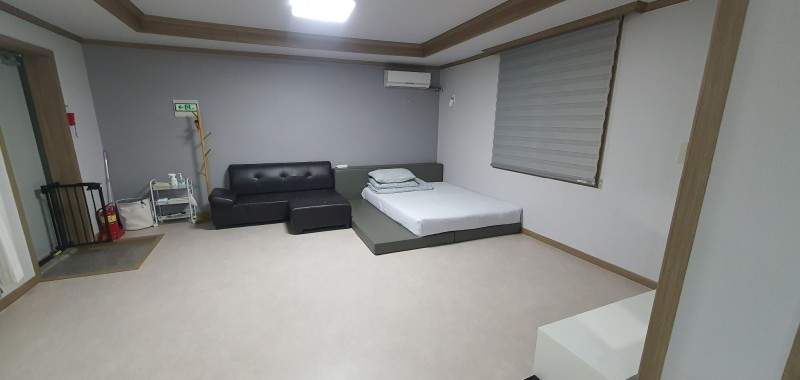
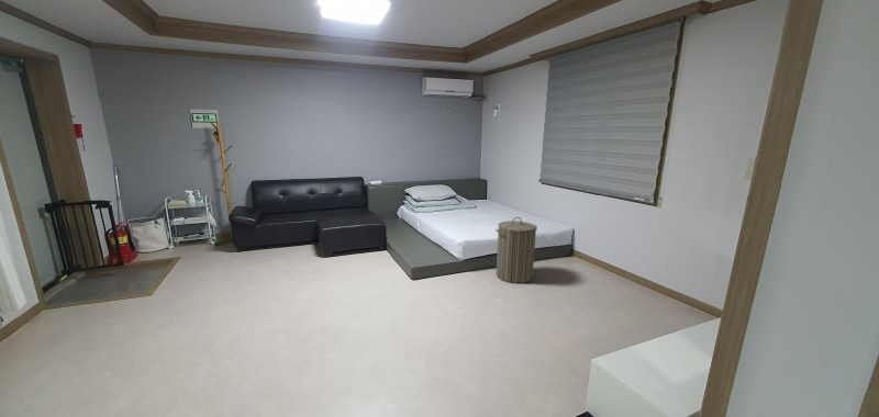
+ laundry hamper (515, 247)
